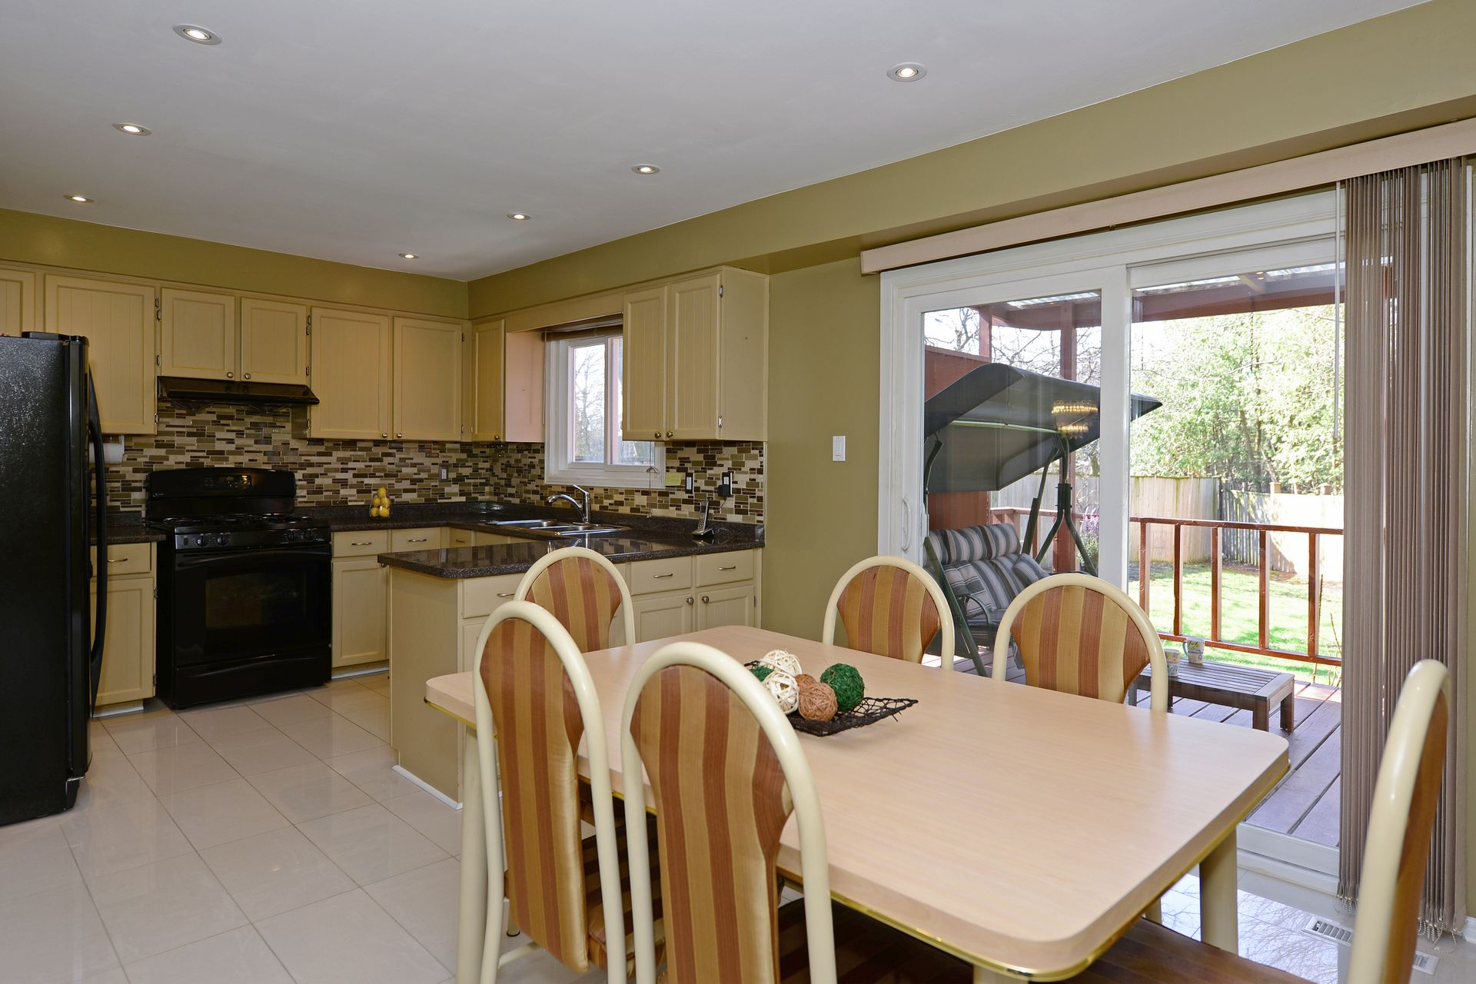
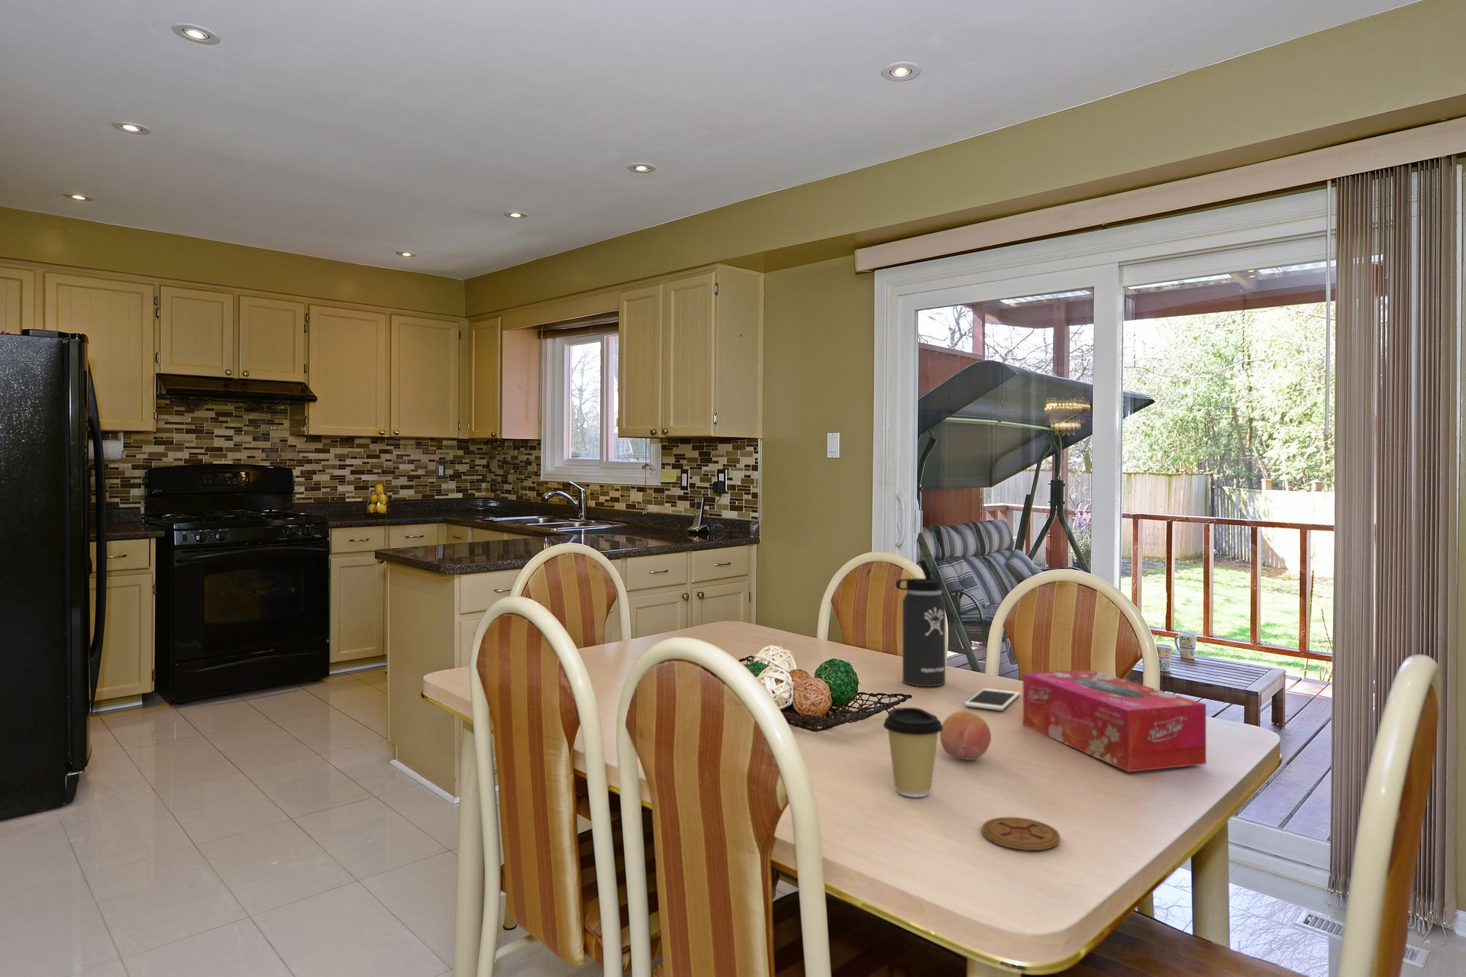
+ coaster (1020, 833)
+ coffee cup (912, 752)
+ fruit (964, 734)
+ thermos bottle (920, 620)
+ cell phone (993, 698)
+ tissue box (1107, 715)
